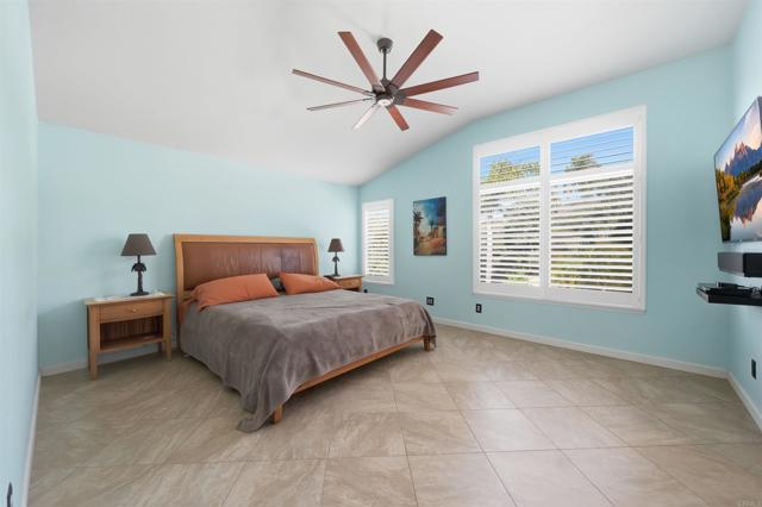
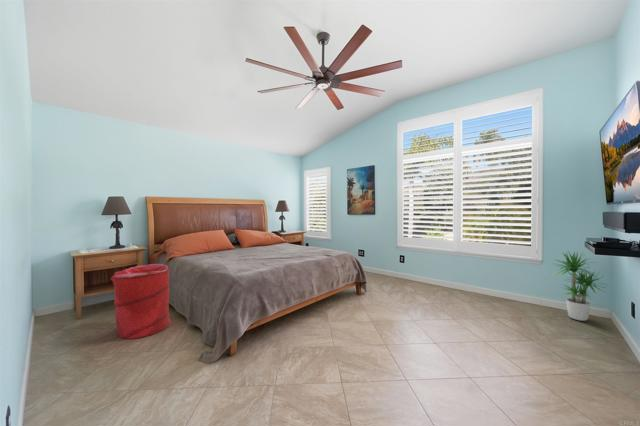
+ laundry hamper (142, 298)
+ potted plant (578, 284)
